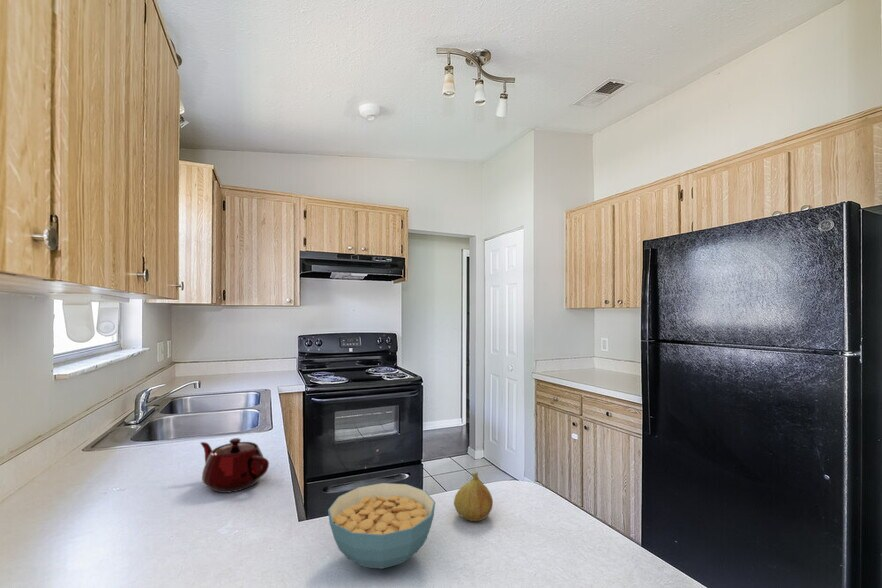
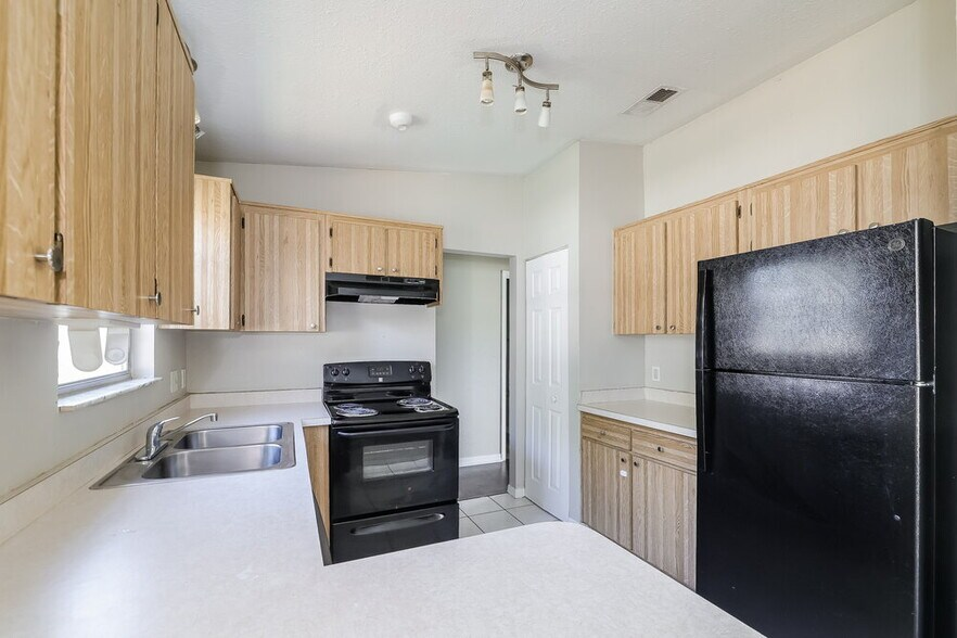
- cereal bowl (382, 531)
- teapot (232, 461)
- fruit (473, 494)
